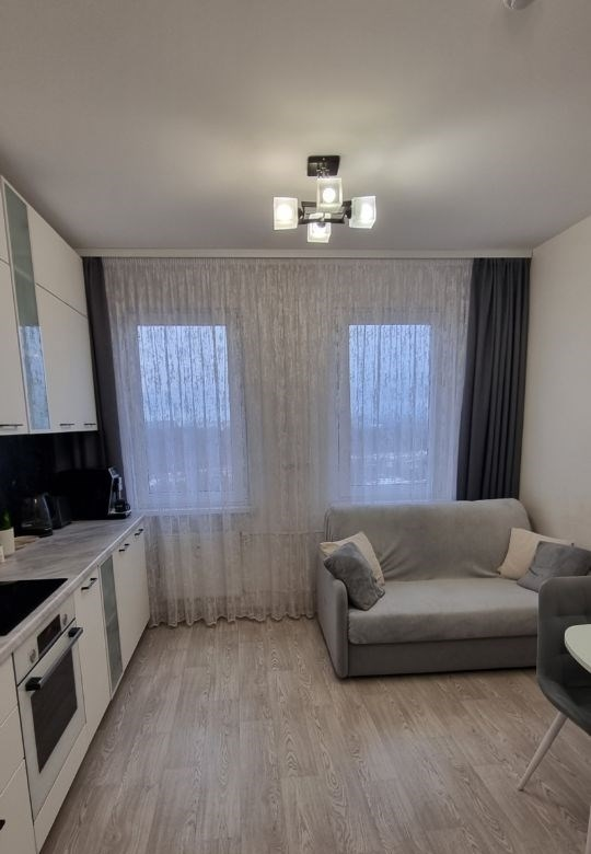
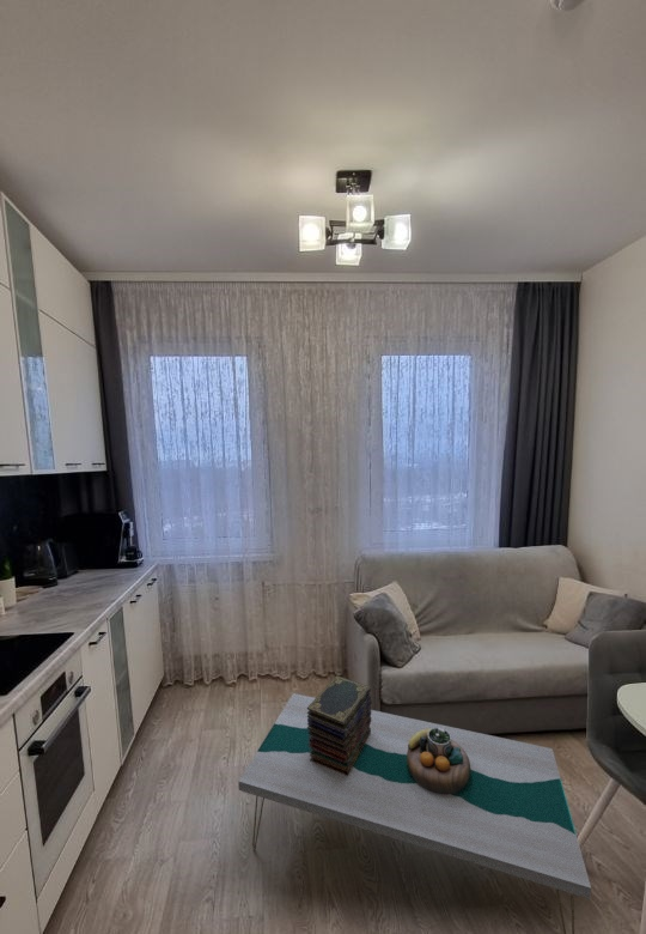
+ book stack (340, 720)
+ decorative bowl (438, 750)
+ coffee table (401, 802)
